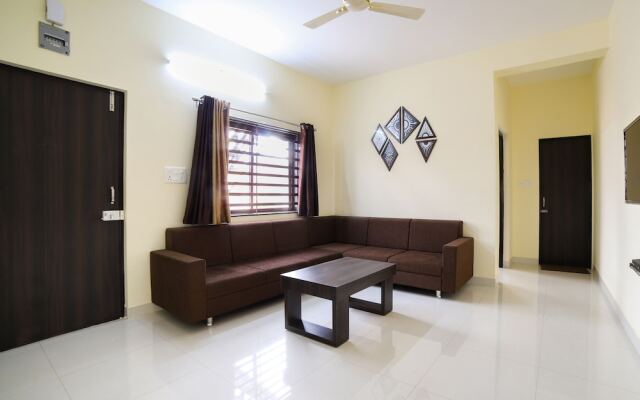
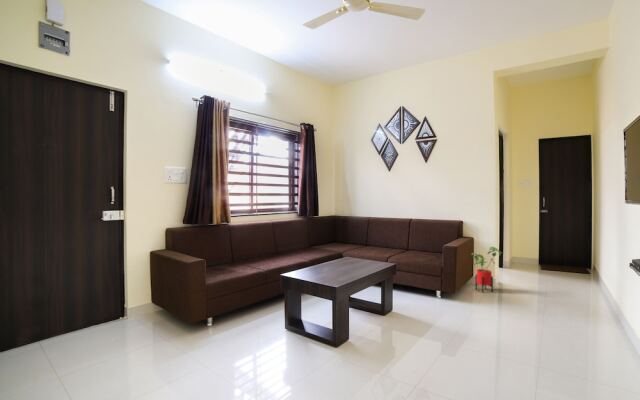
+ house plant (486, 269)
